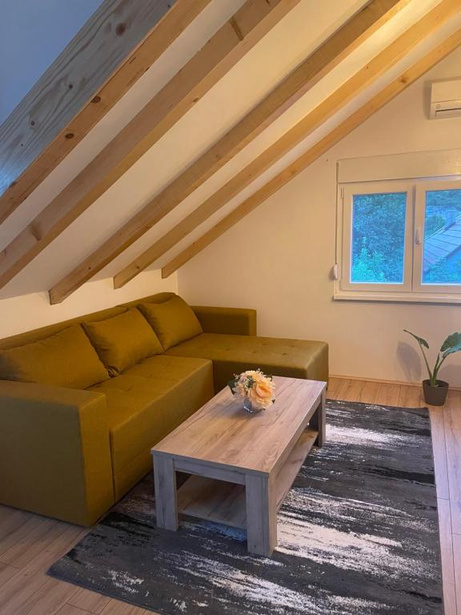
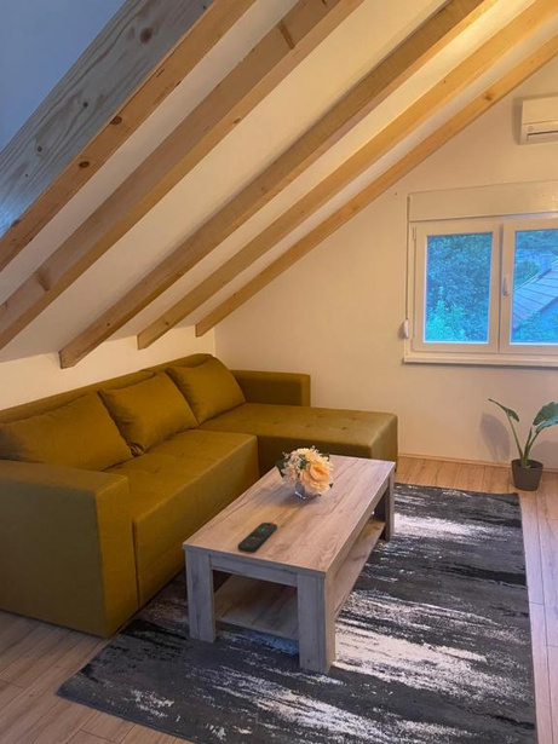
+ remote control (258, 536)
